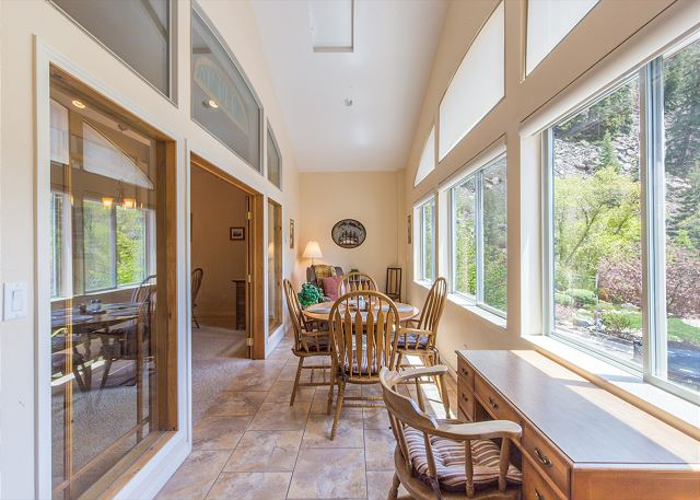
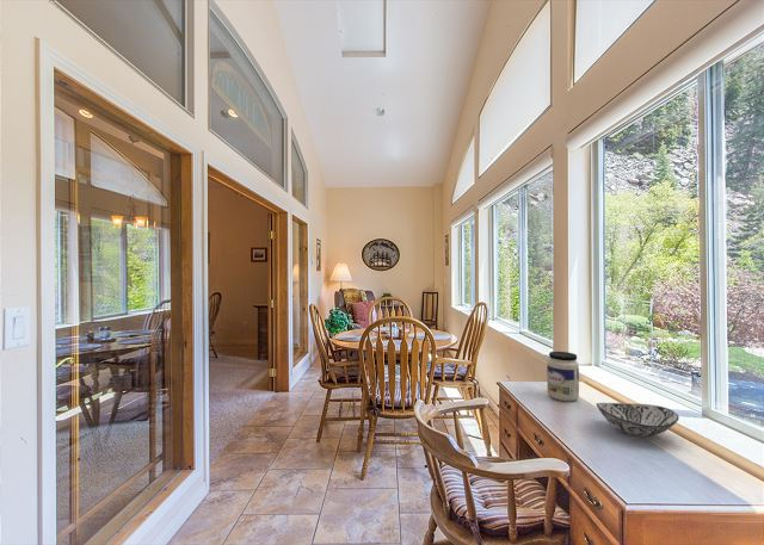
+ decorative bowl (635, 420)
+ jar (562, 376)
